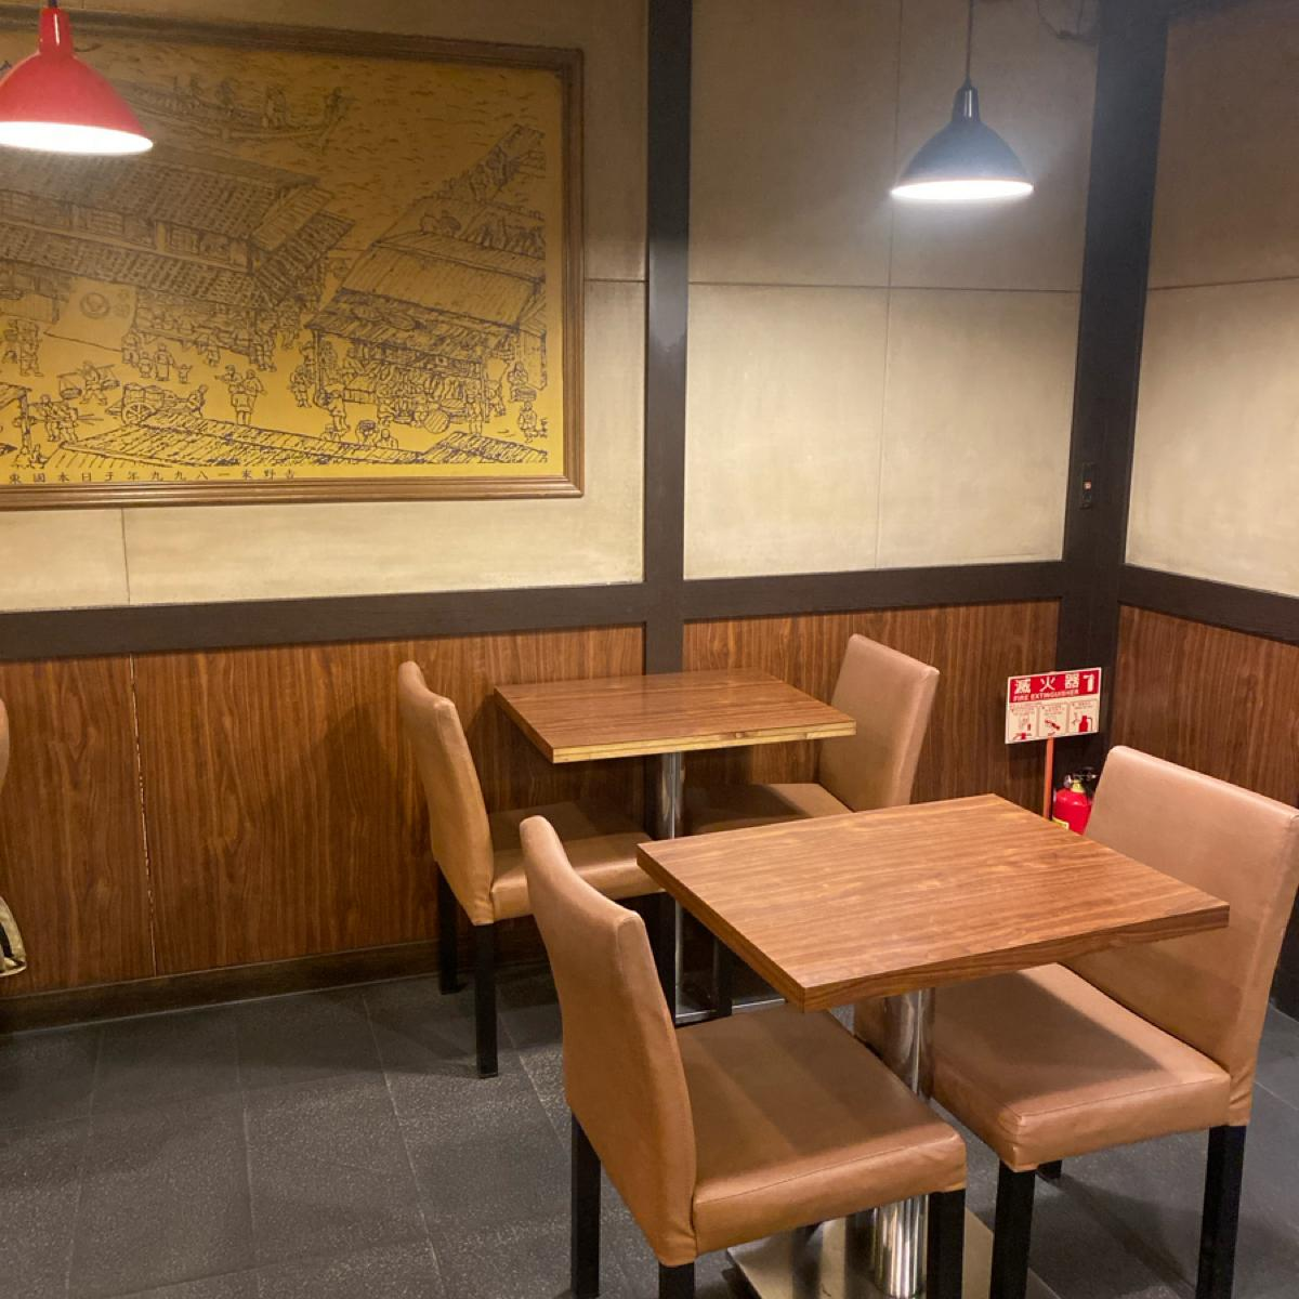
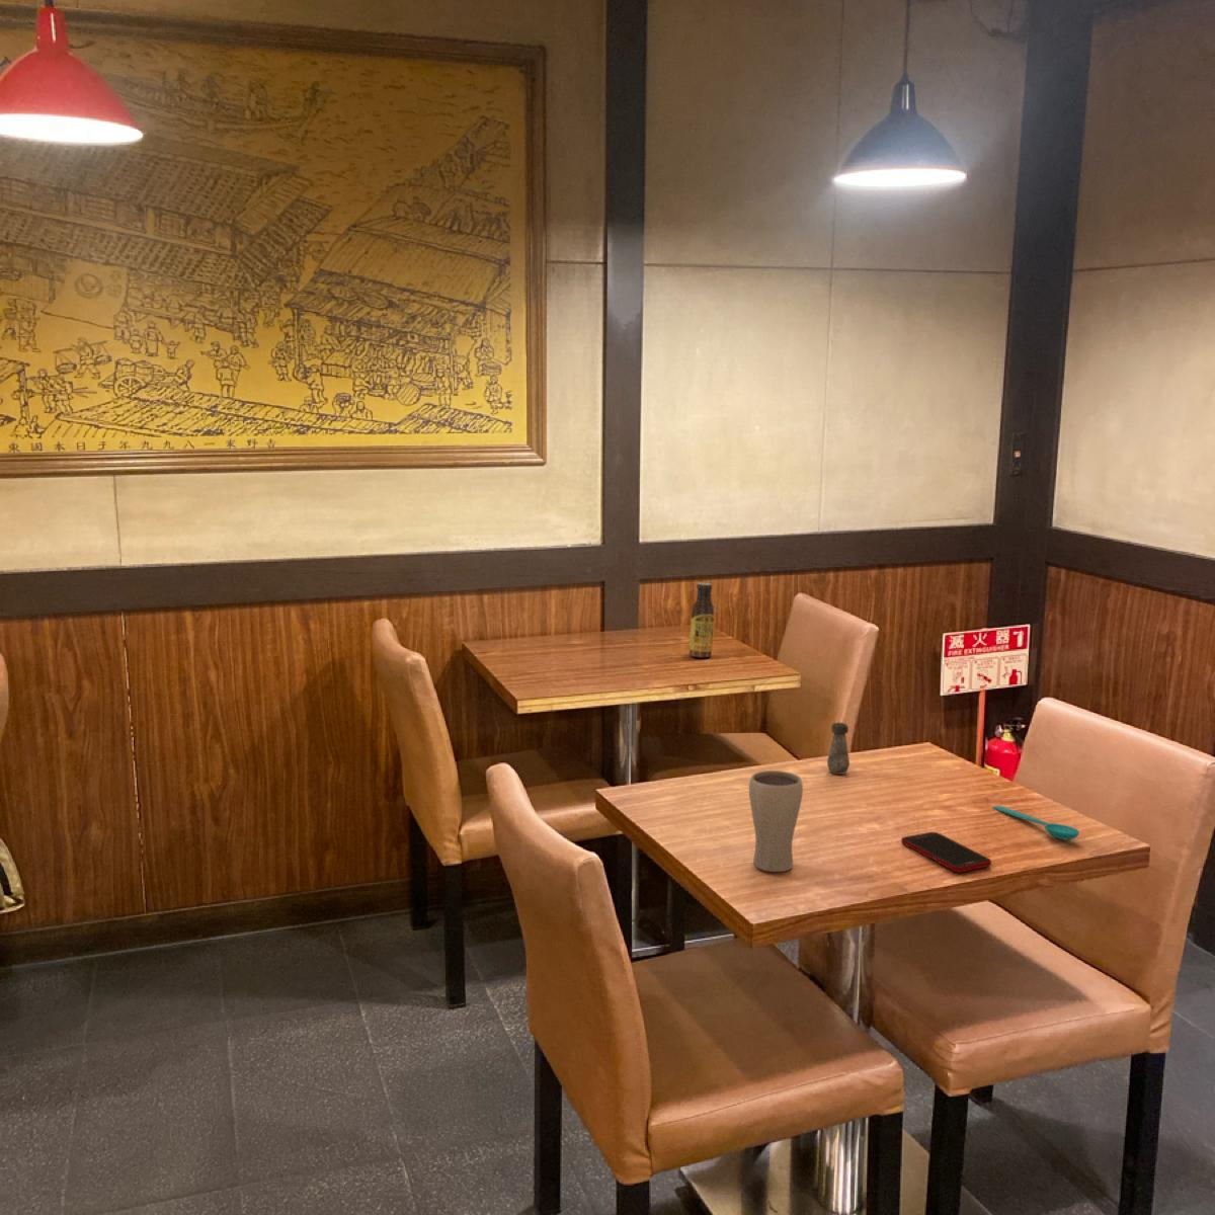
+ cell phone (945, 851)
+ sauce bottle (702, 620)
+ spoon (1034, 820)
+ salt shaker (838, 748)
+ drinking glass (774, 822)
